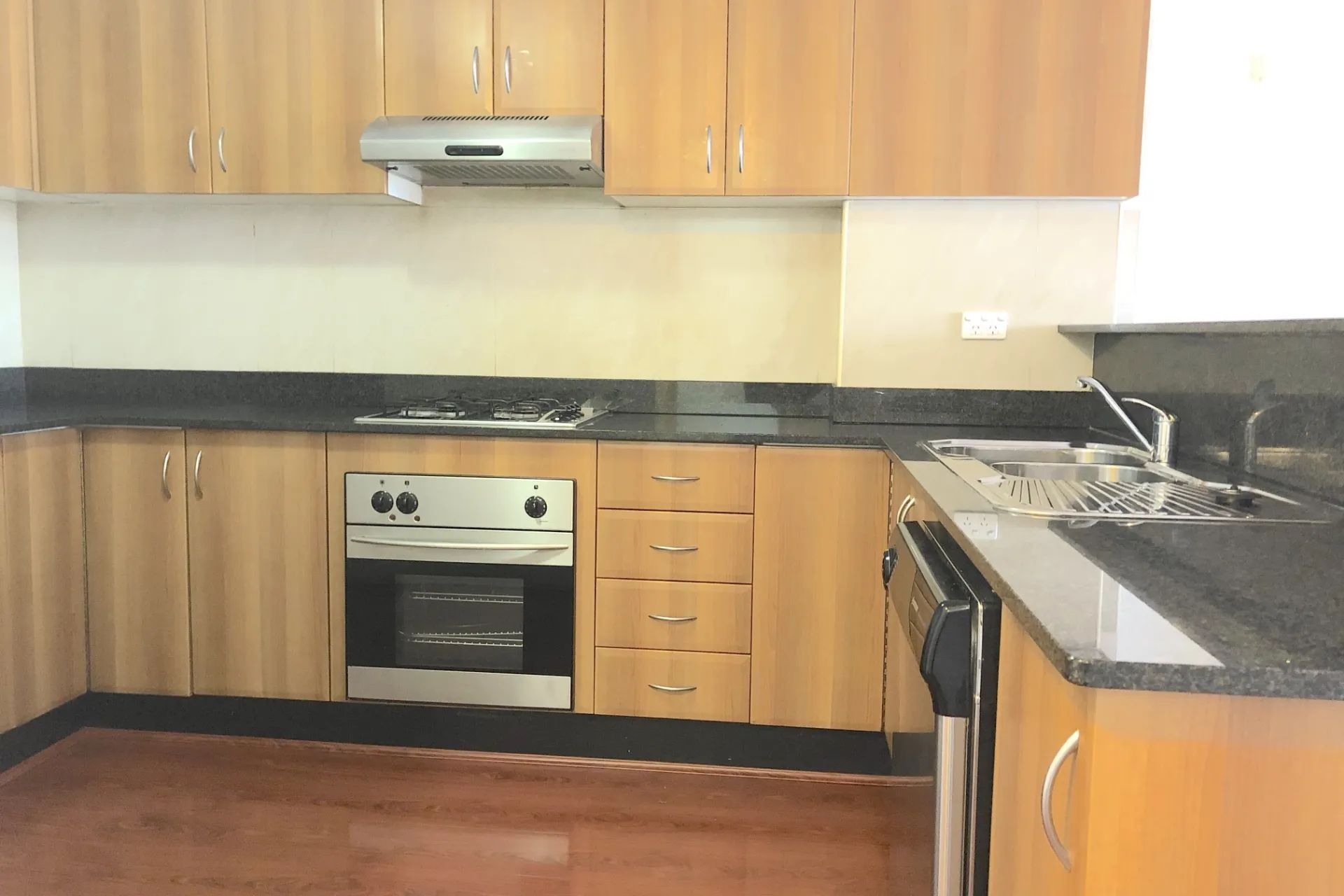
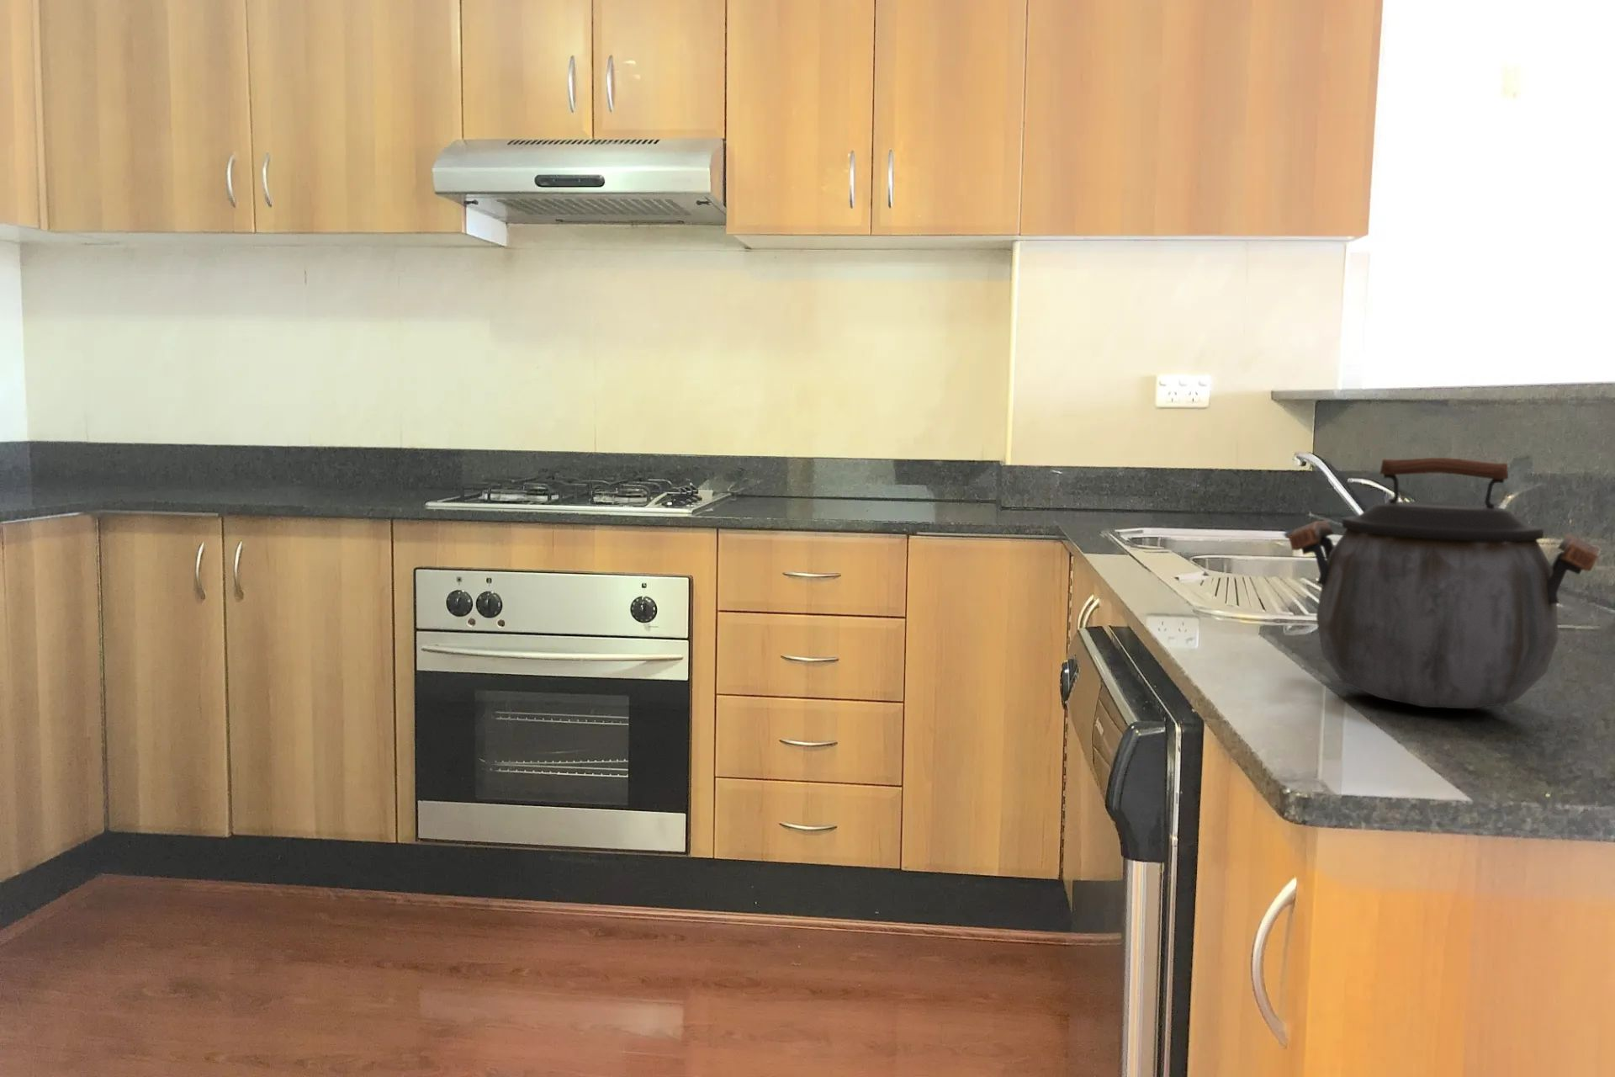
+ kettle (1435, 581)
